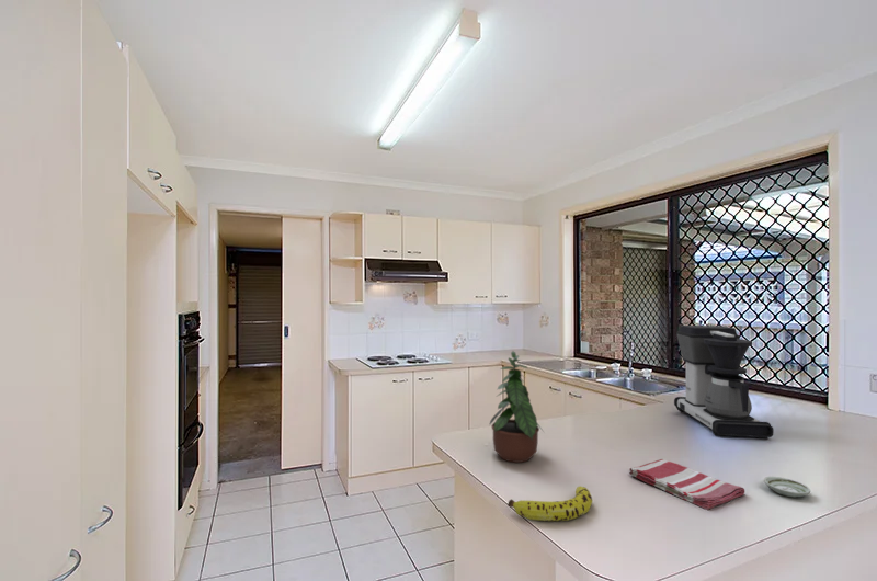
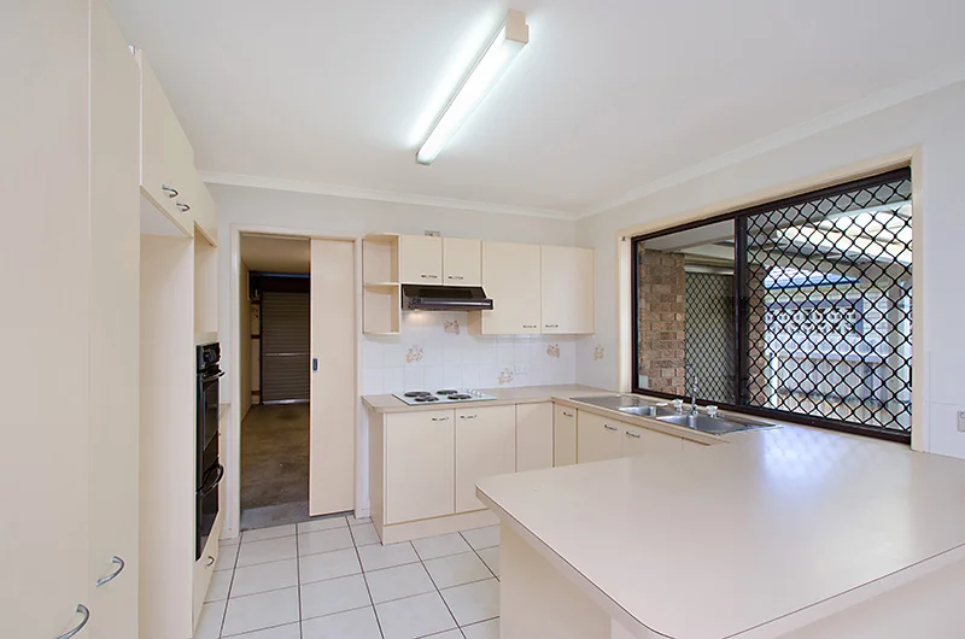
- potted plant (516, 403)
- fruit (550, 502)
- saucer (786, 488)
- coffee maker (718, 376)
- dish towel (683, 479)
